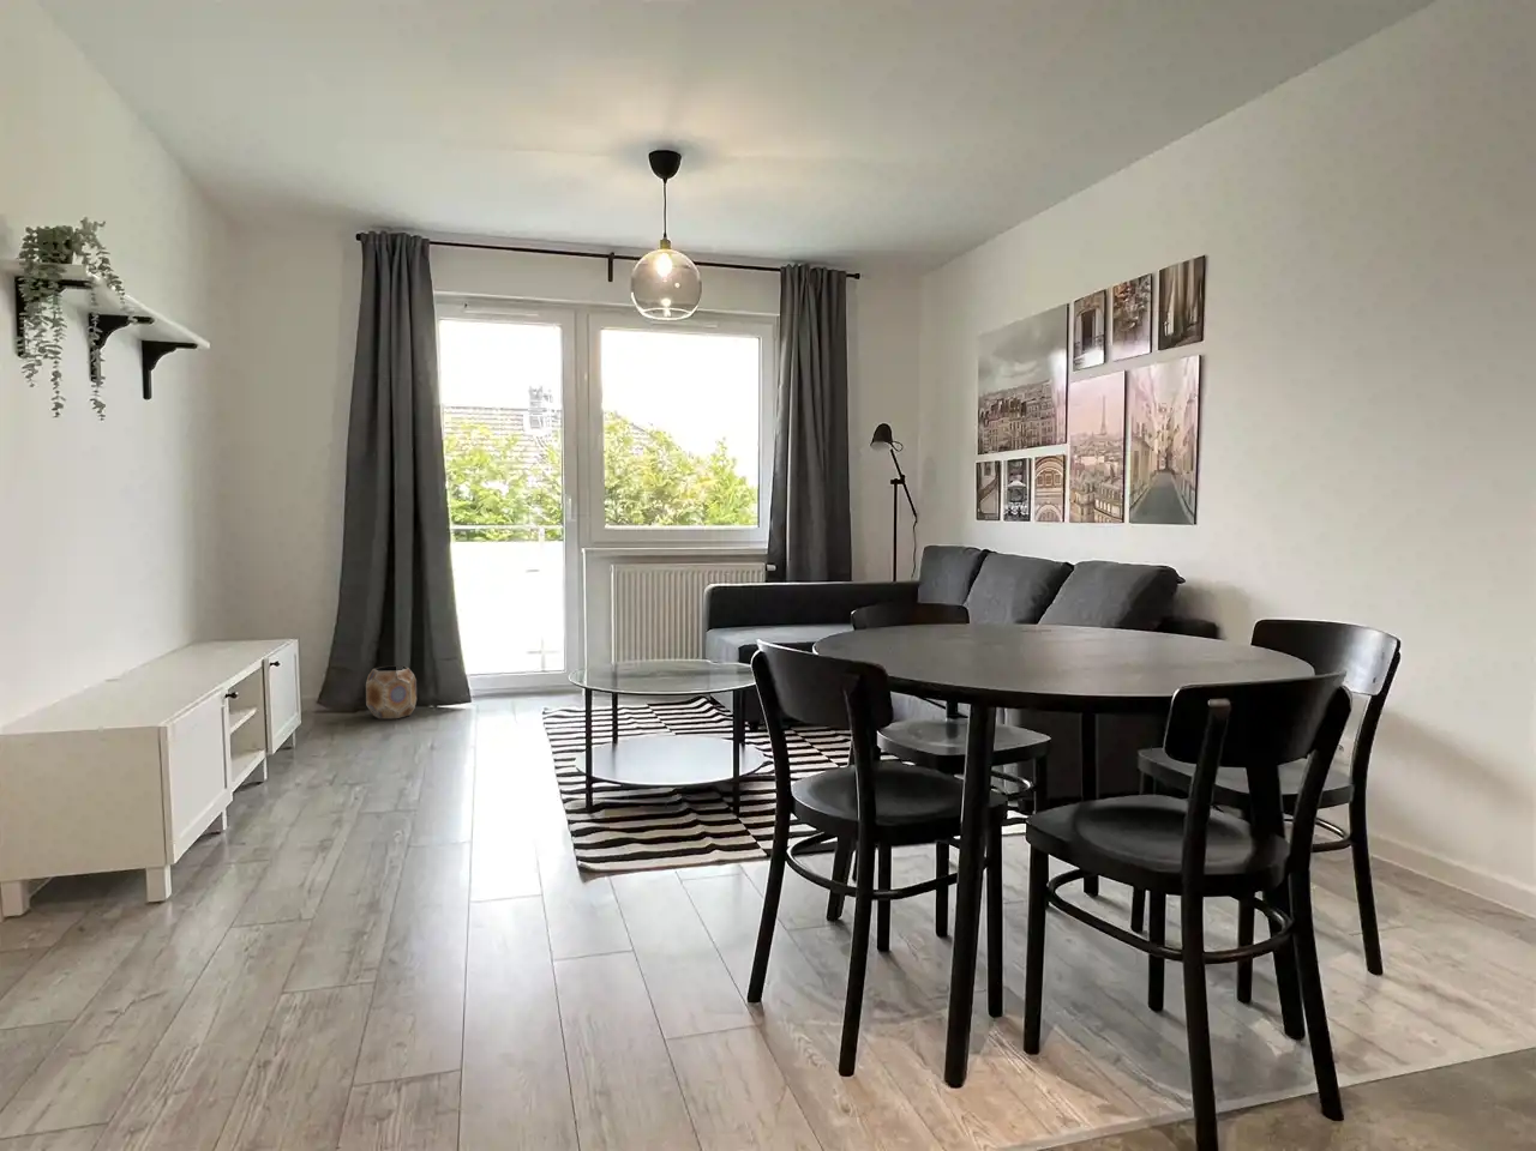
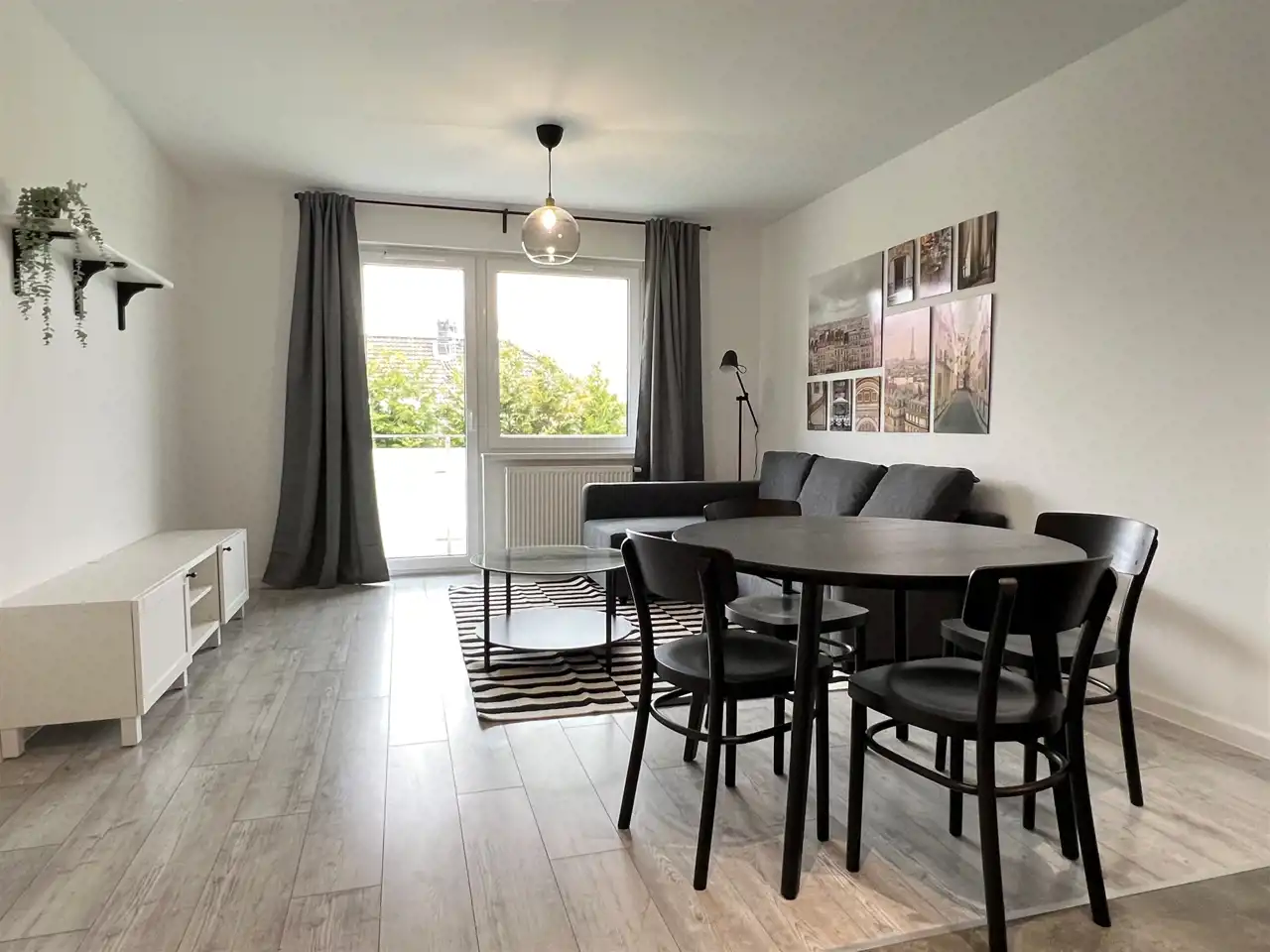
- planter (391, 692)
